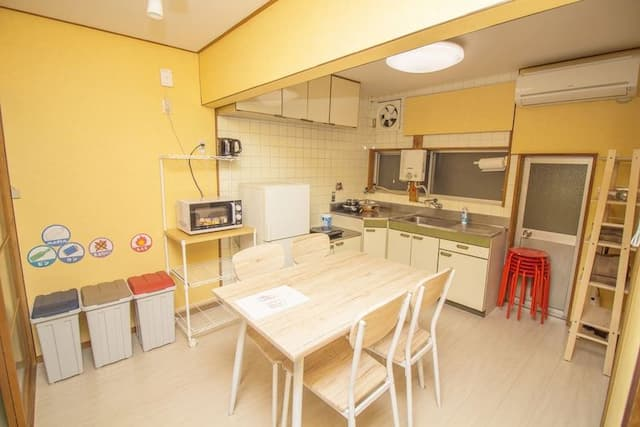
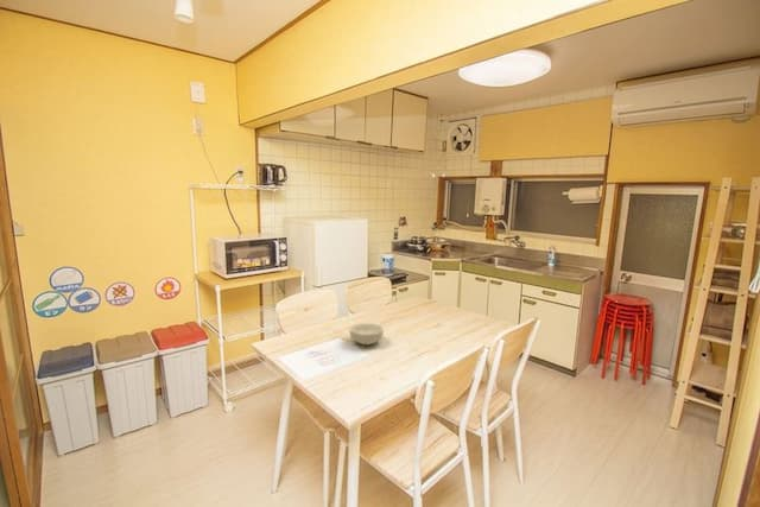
+ cereal bowl (366, 335)
